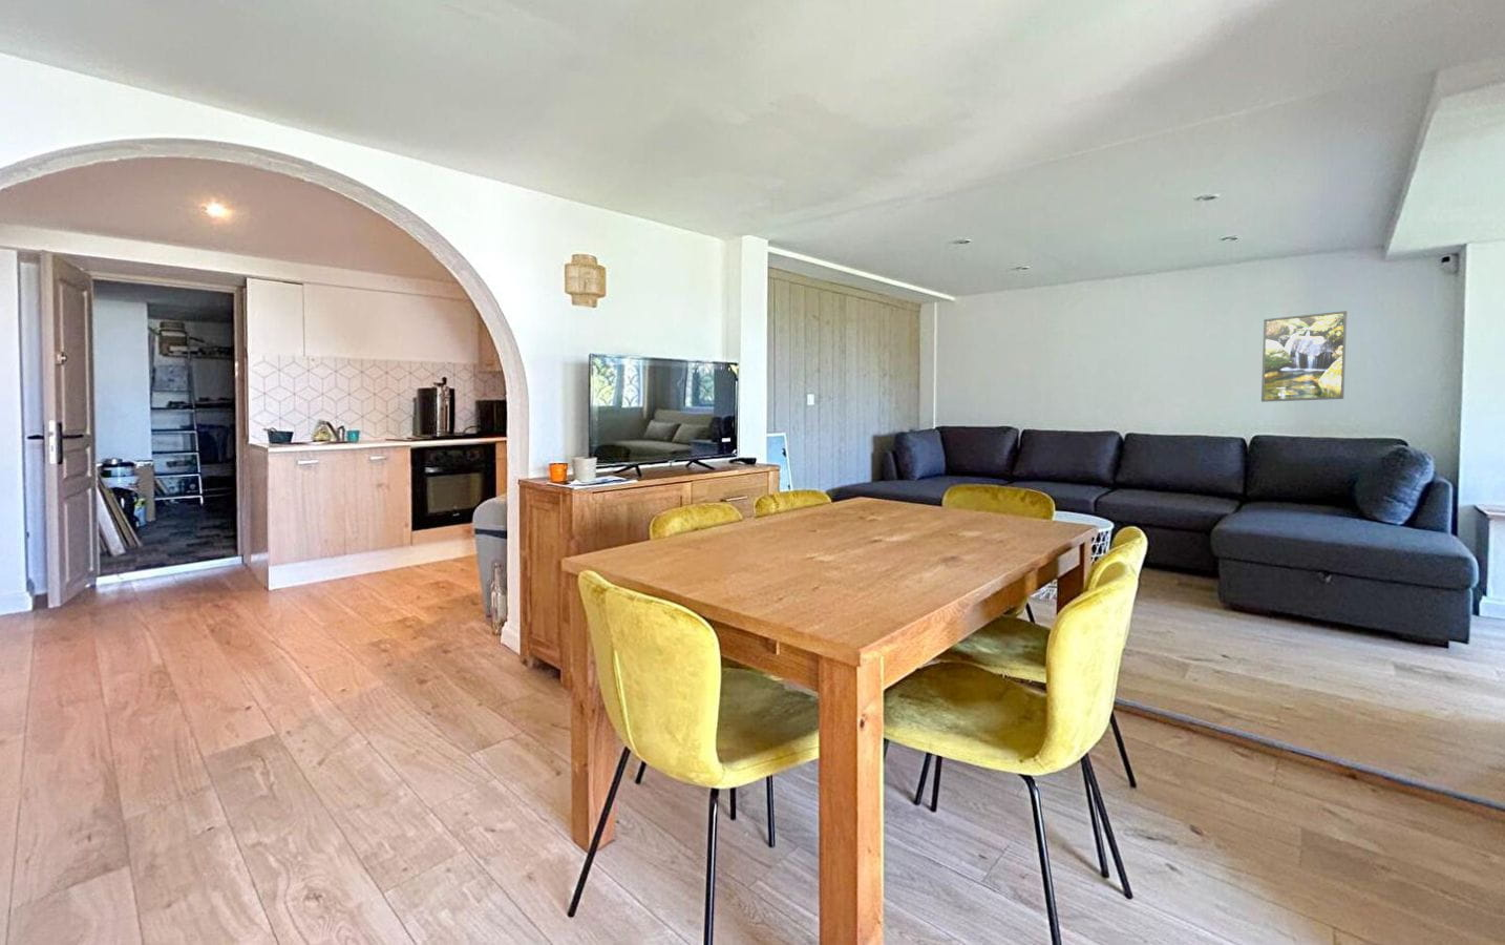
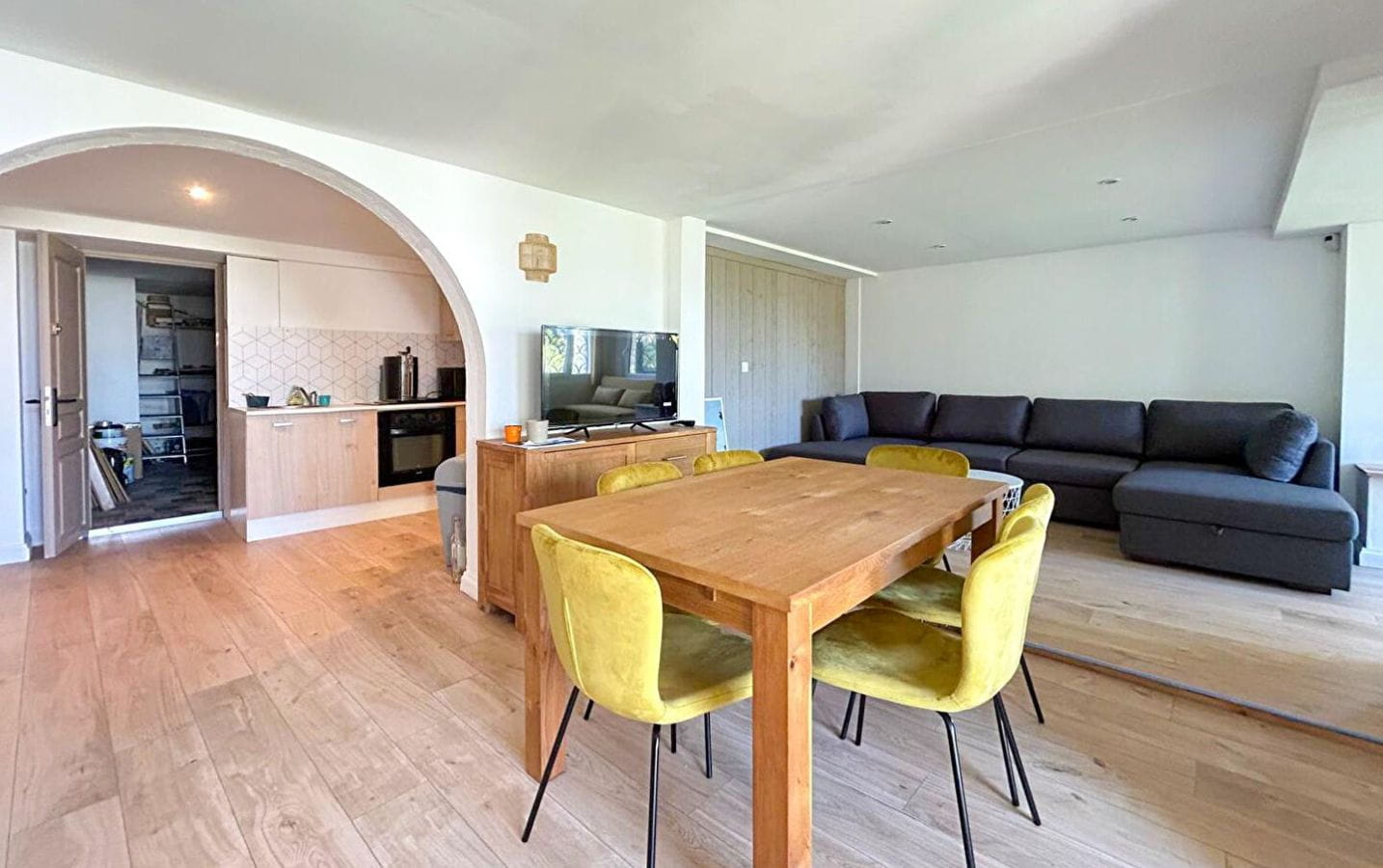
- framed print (1303, 357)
